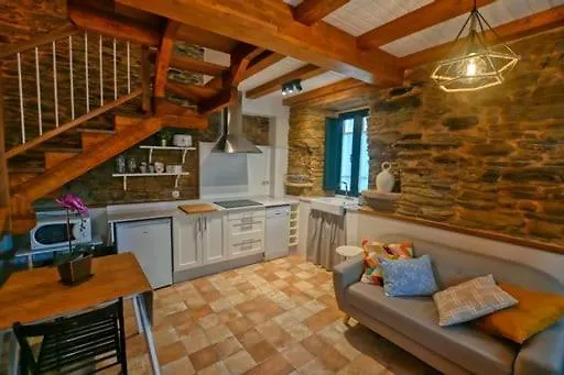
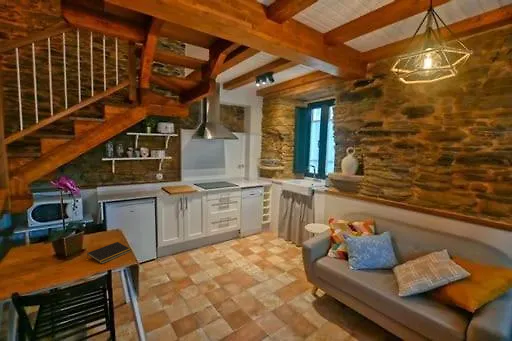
+ notepad (110, 251)
